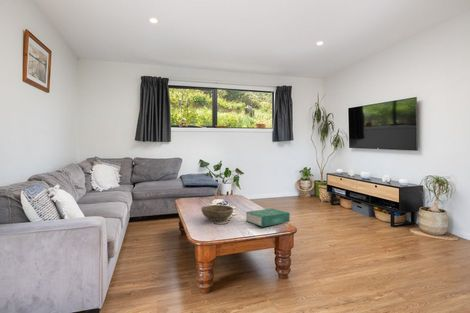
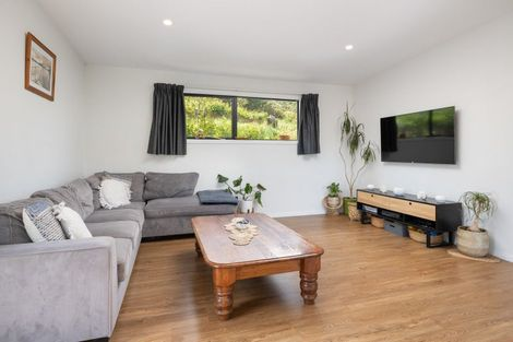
- bowl (217, 213)
- book (267, 216)
